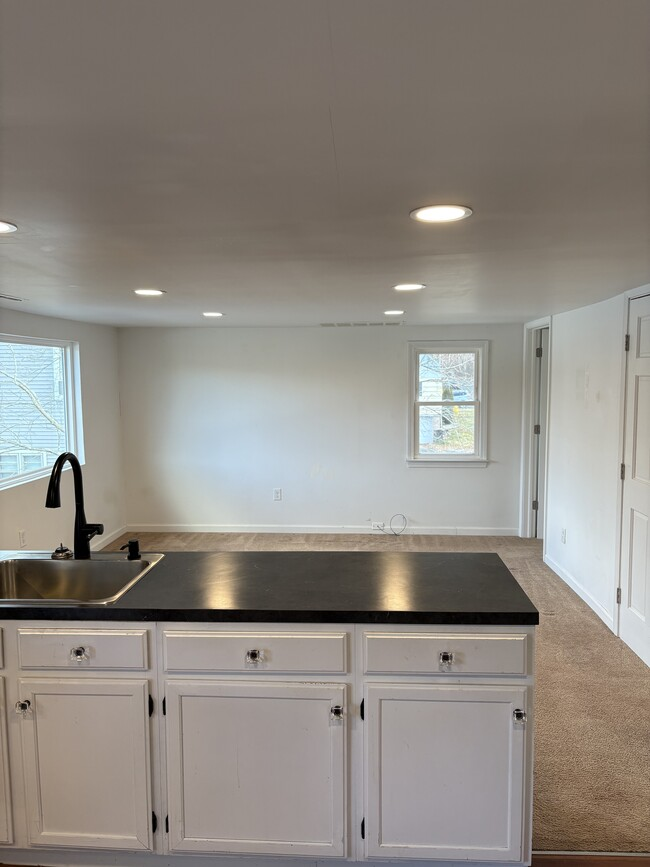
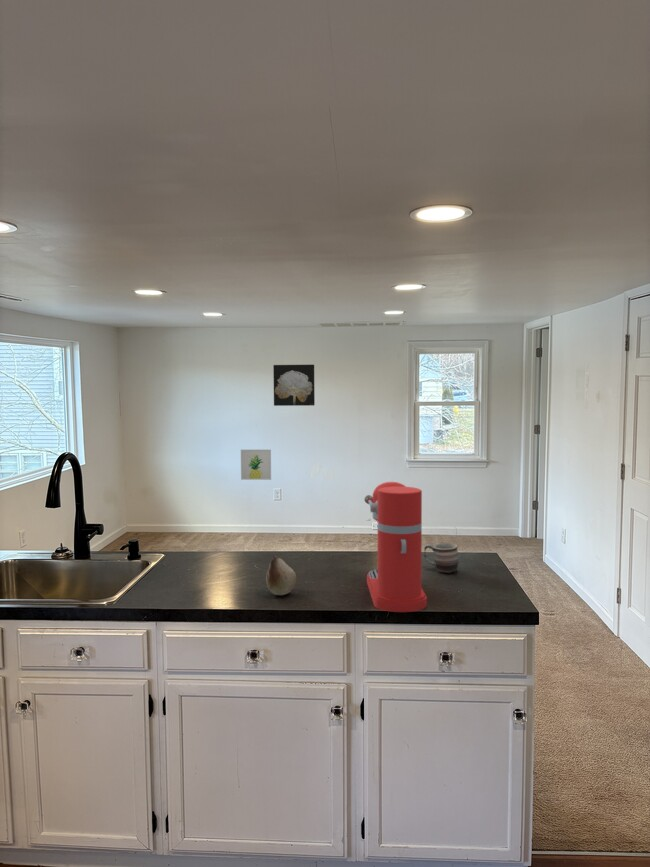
+ fruit (281, 574)
+ wall art (294, 385)
+ mug (441, 557)
+ wall art (255, 464)
+ coffee maker (392, 539)
